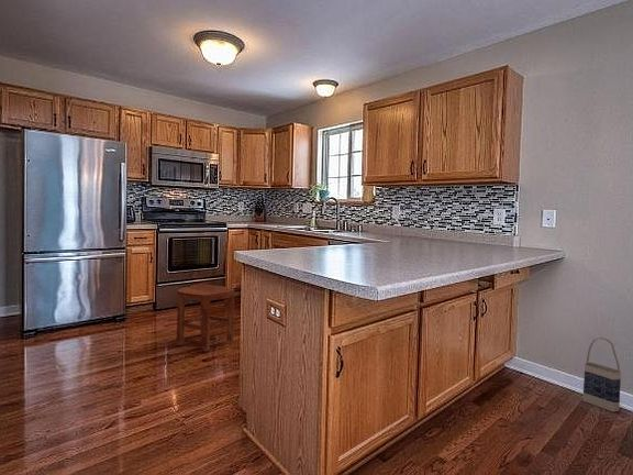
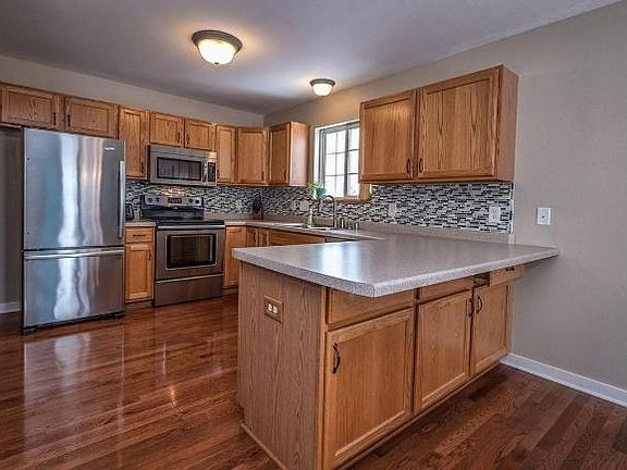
- stool (204, 314)
- bag (602, 371)
